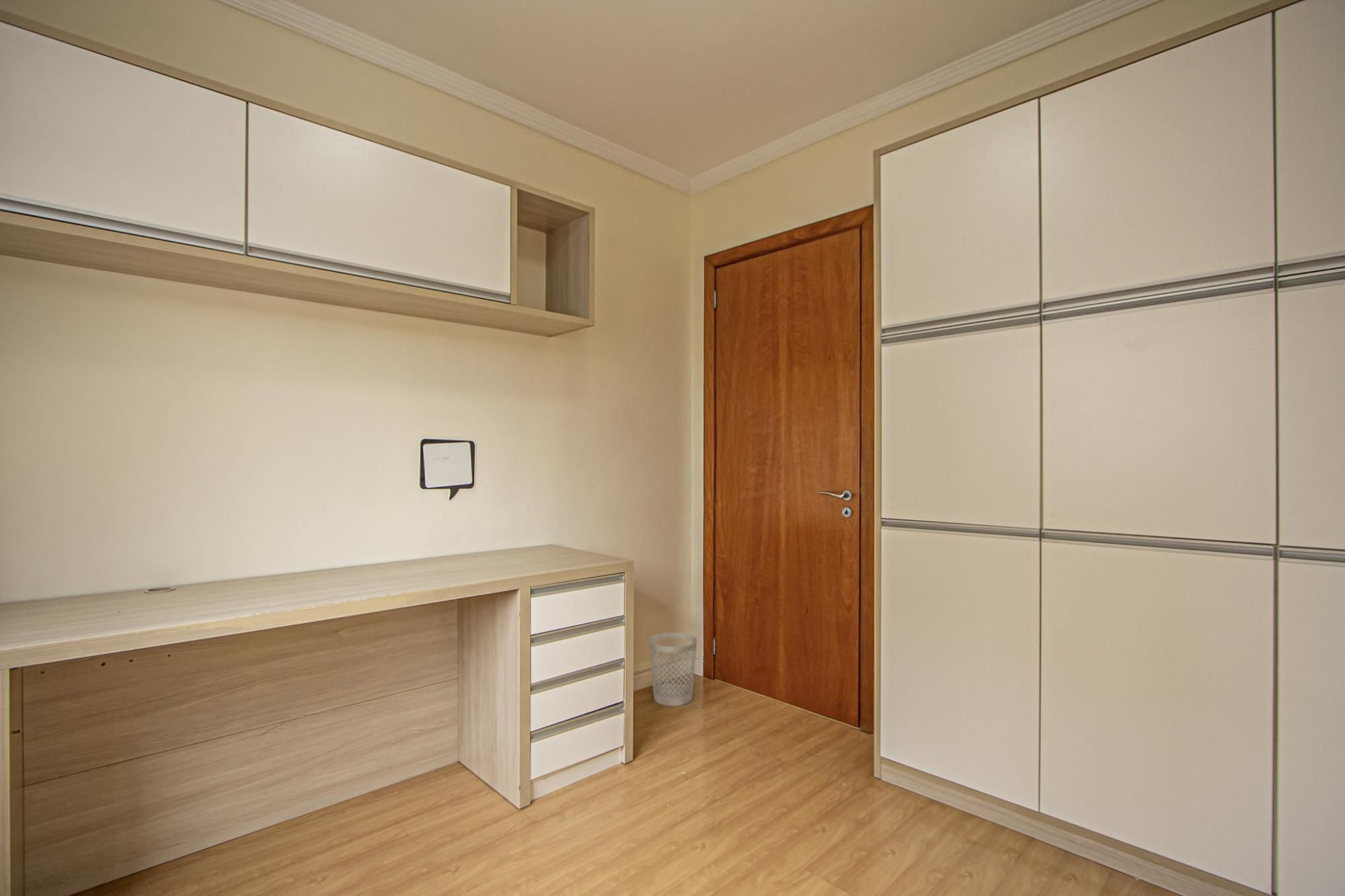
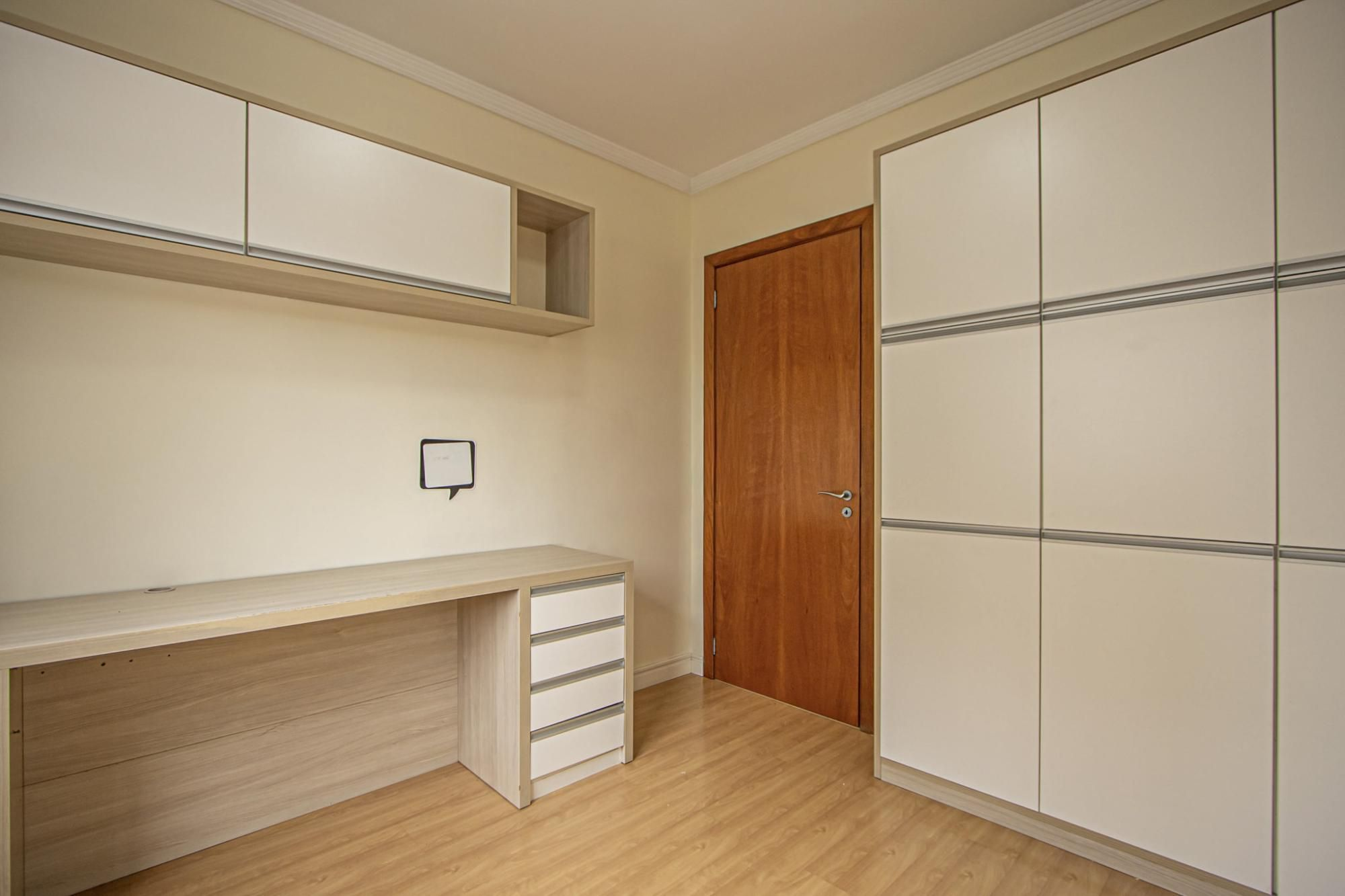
- wastebasket (672, 669)
